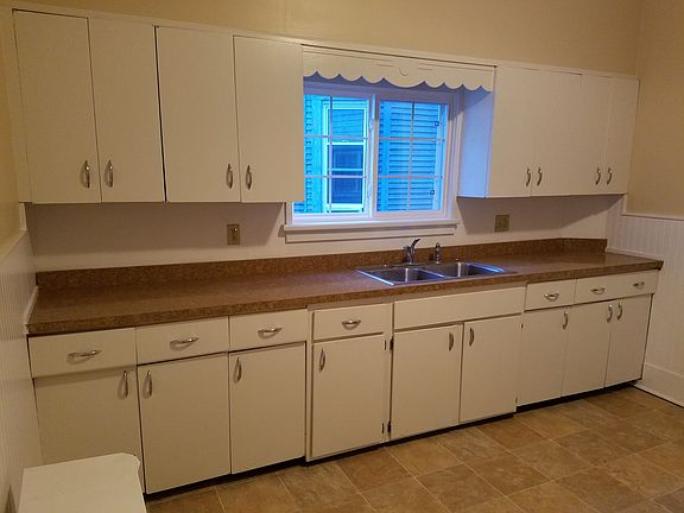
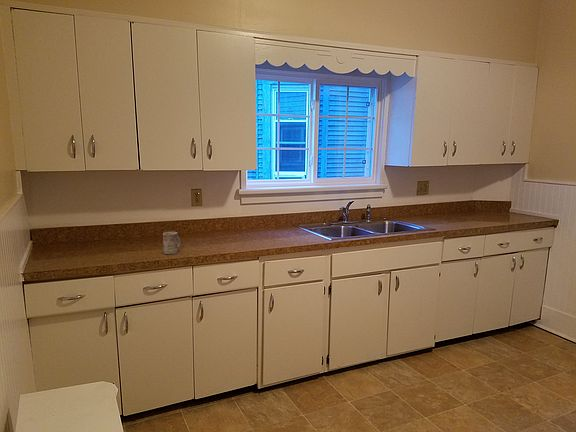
+ mug (172, 242)
